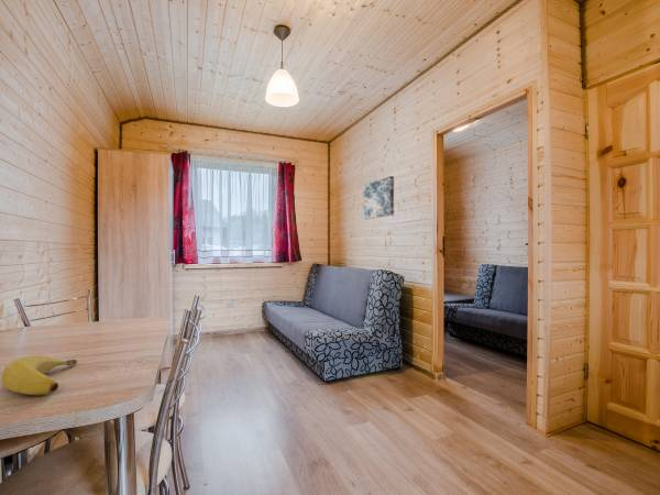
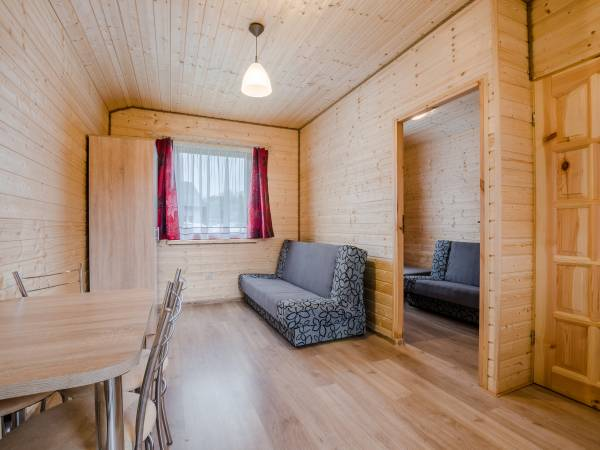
- banana (52, 367)
- wall art (377, 199)
